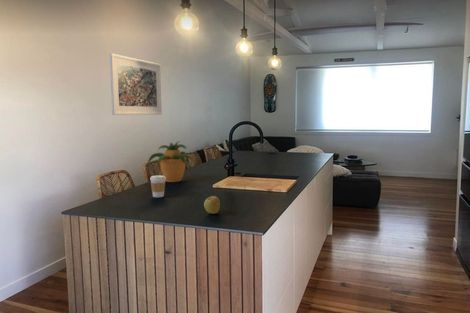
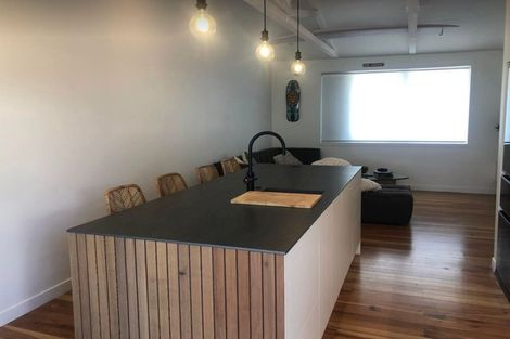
- coffee cup (158, 185)
- apple (212, 205)
- potted plant (174, 160)
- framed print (138, 87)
